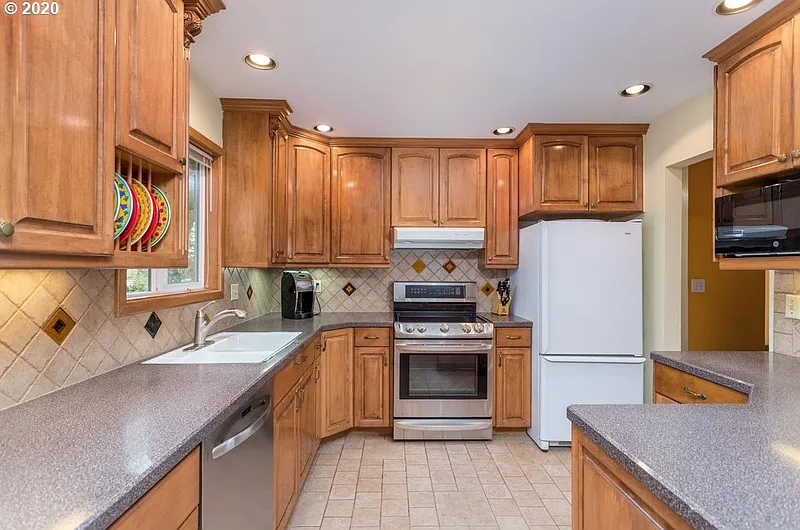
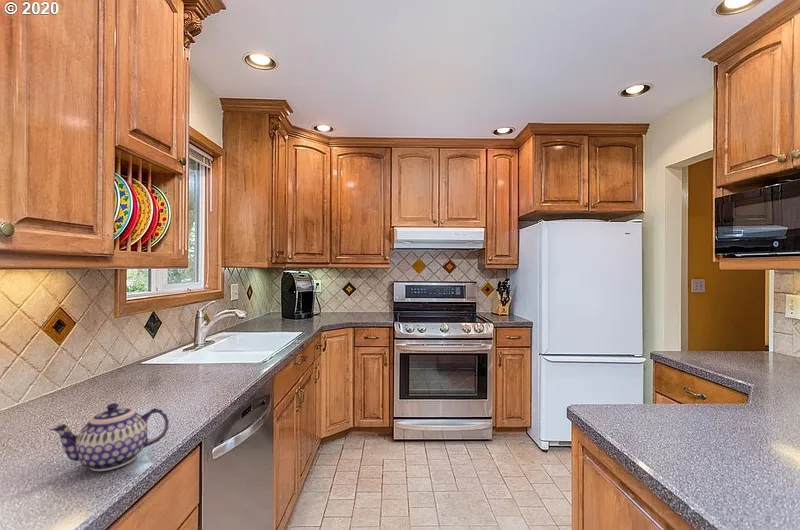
+ teapot (112, 432)
